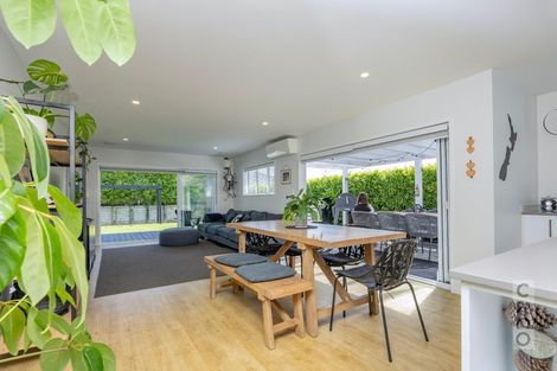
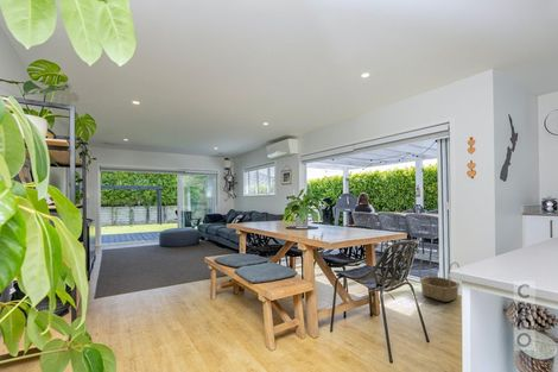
+ basket (438, 277)
